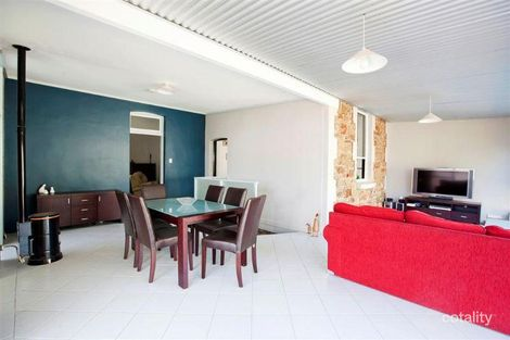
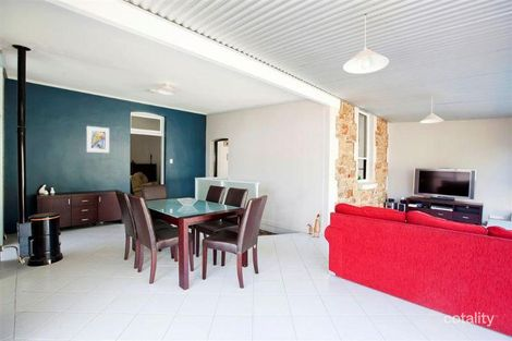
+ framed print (98, 139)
